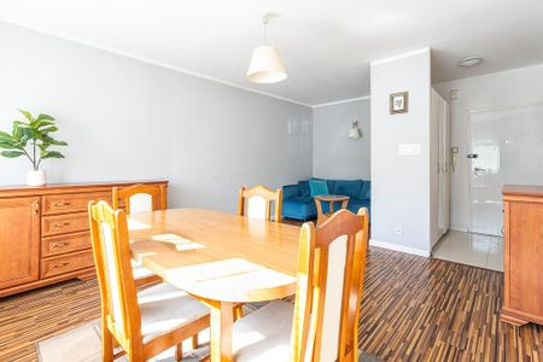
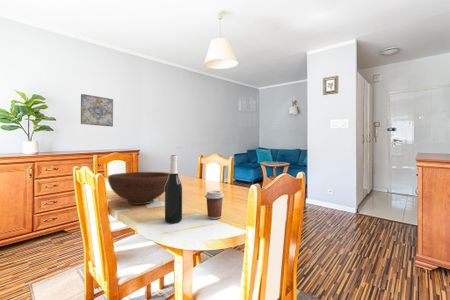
+ fruit bowl (141, 188)
+ wine bottle (173, 187)
+ wall art (97, 111)
+ coffee cup (214, 204)
